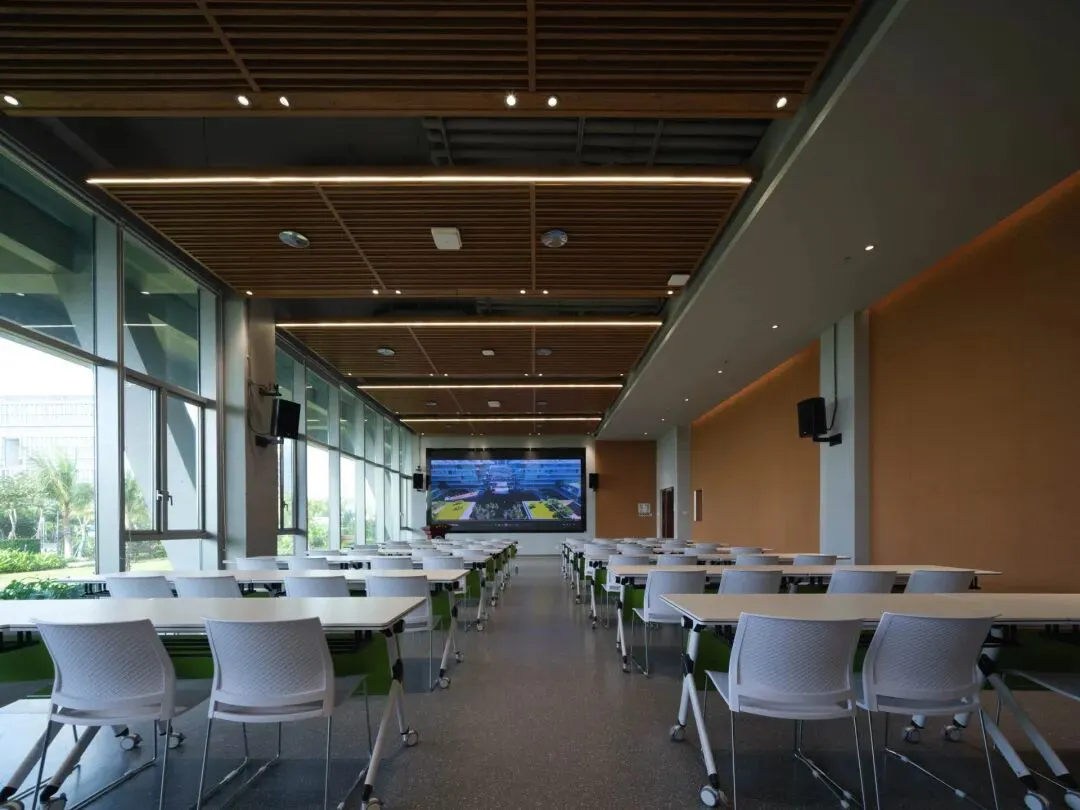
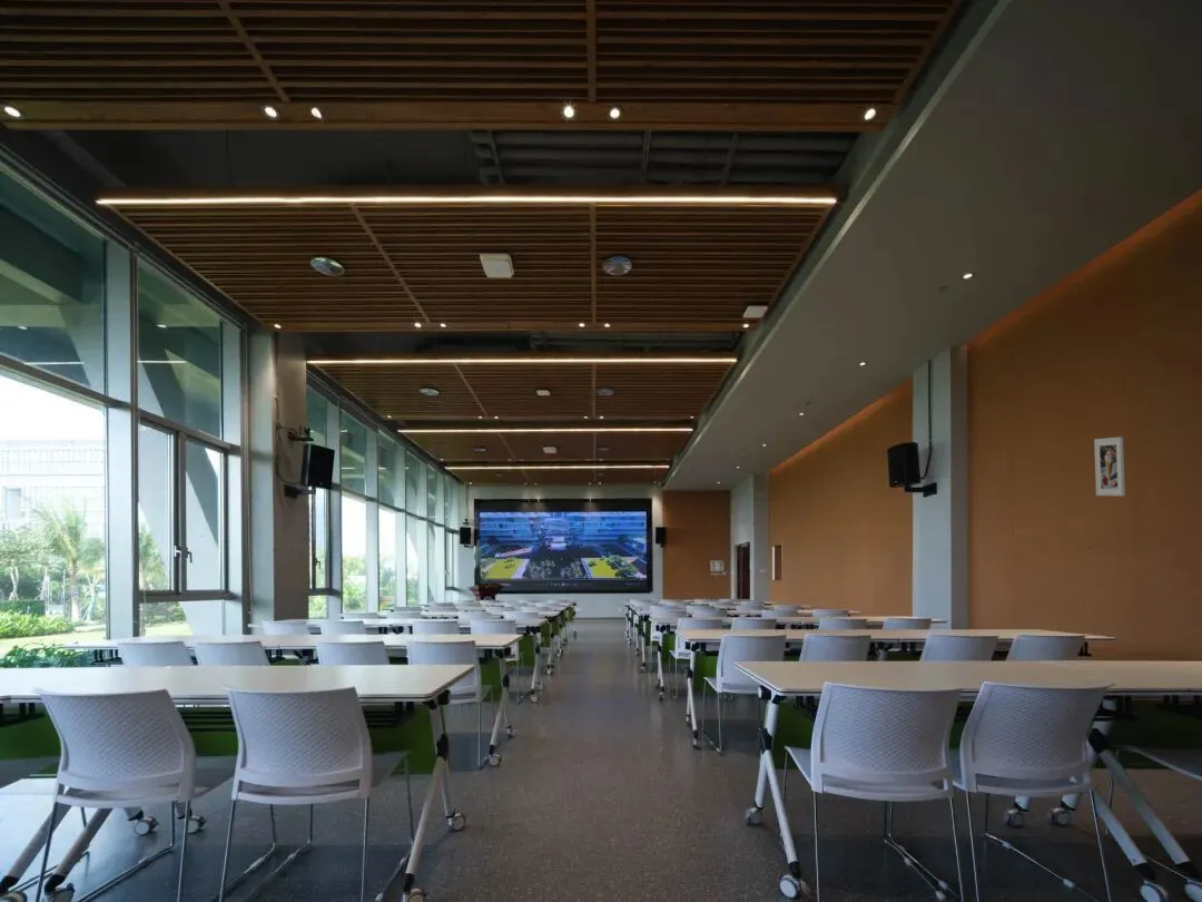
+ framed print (1109, 467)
